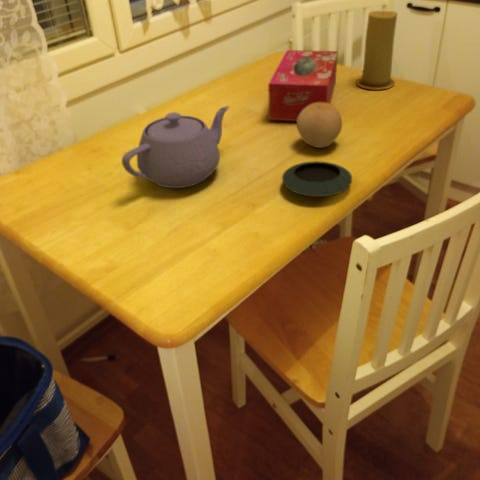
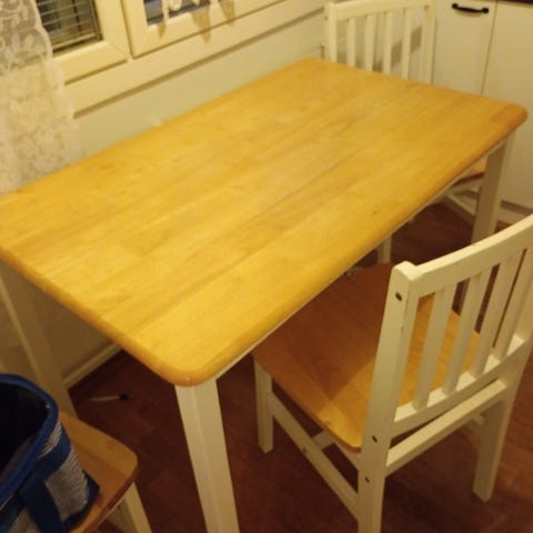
- saucer (316, 176)
- candle (379, 48)
- teapot (180, 144)
- fruit (319, 125)
- tissue box (304, 83)
